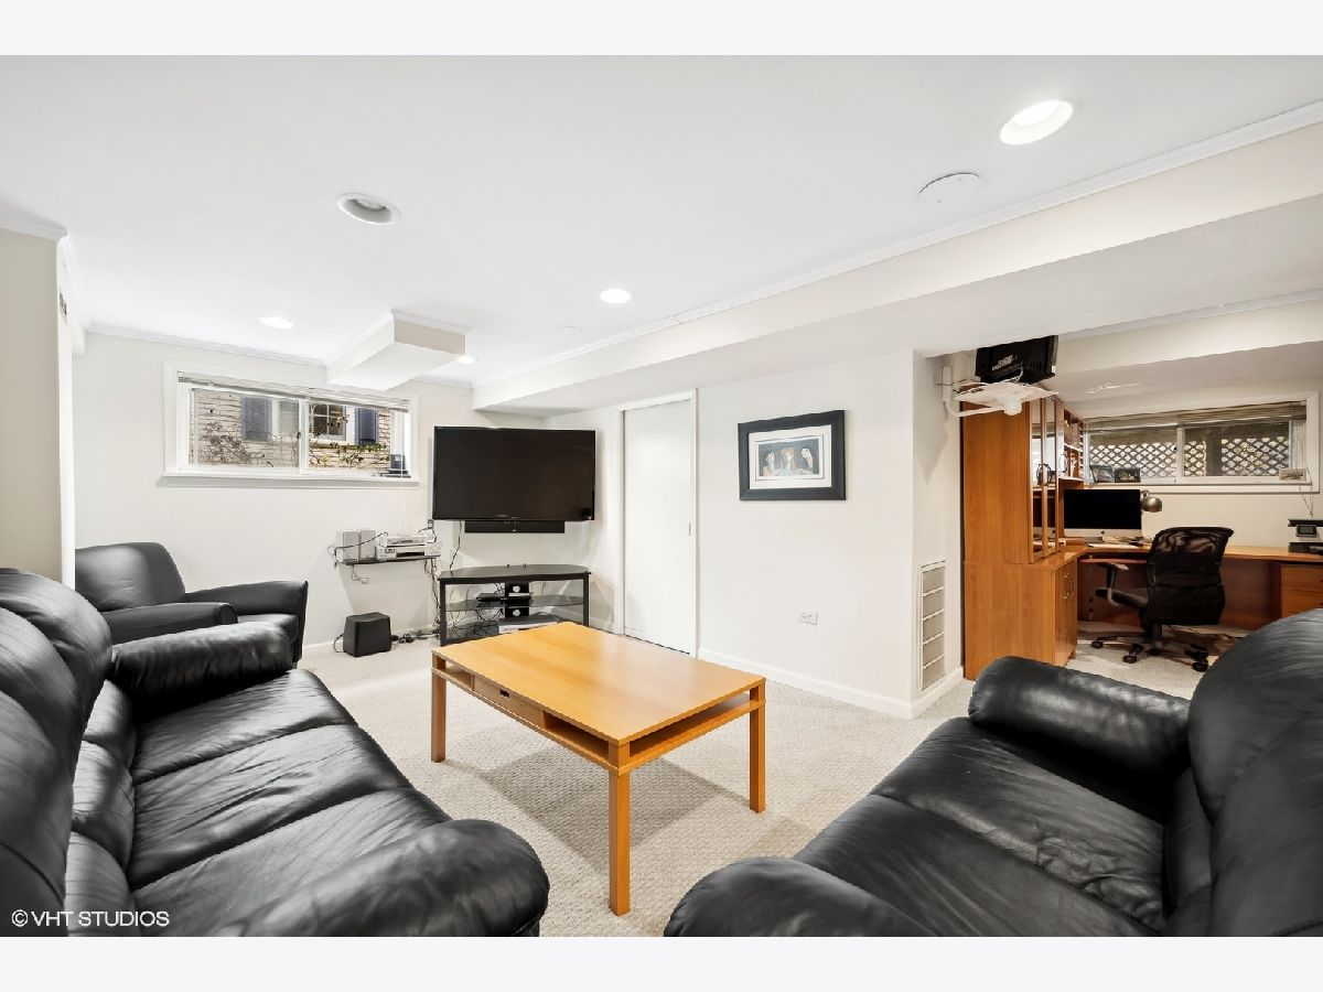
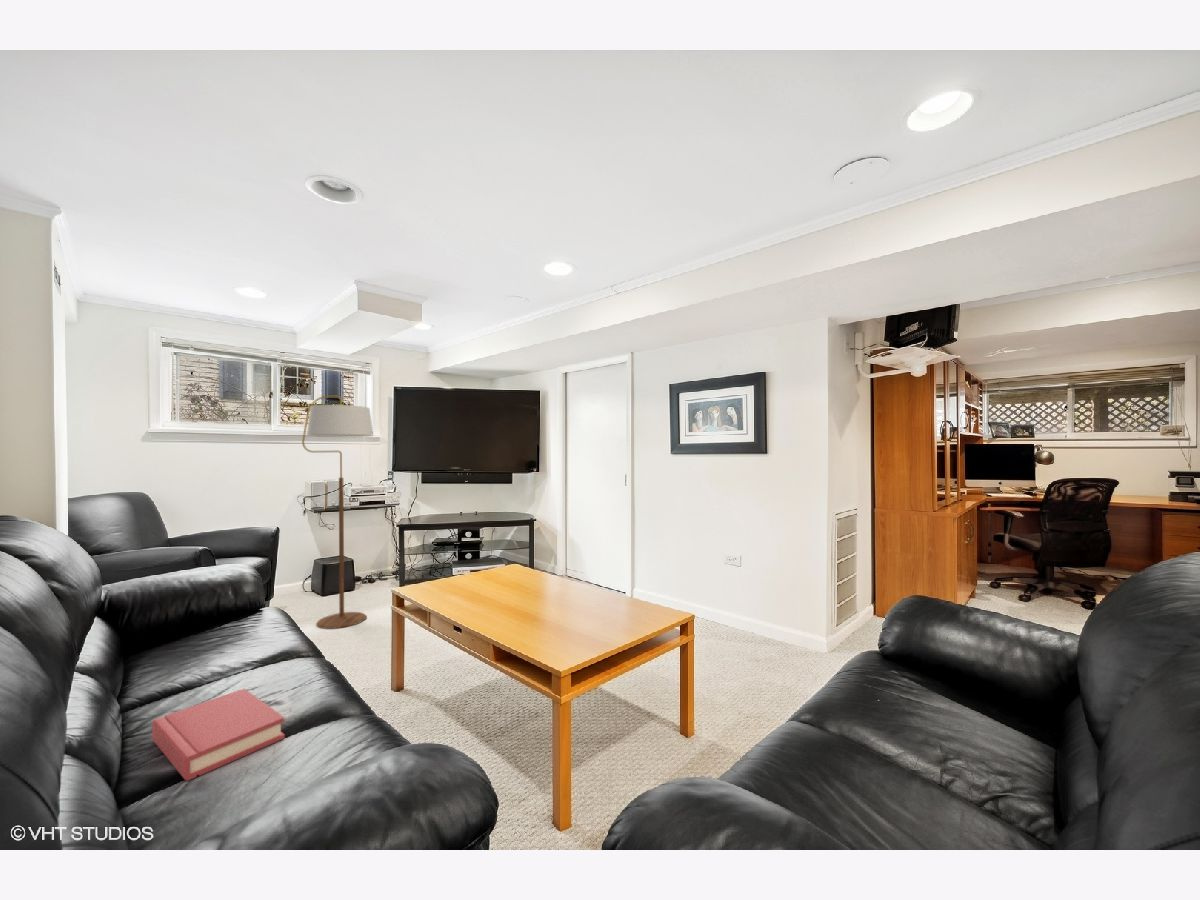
+ floor lamp (339, 508)
+ hardback book (218, 729)
